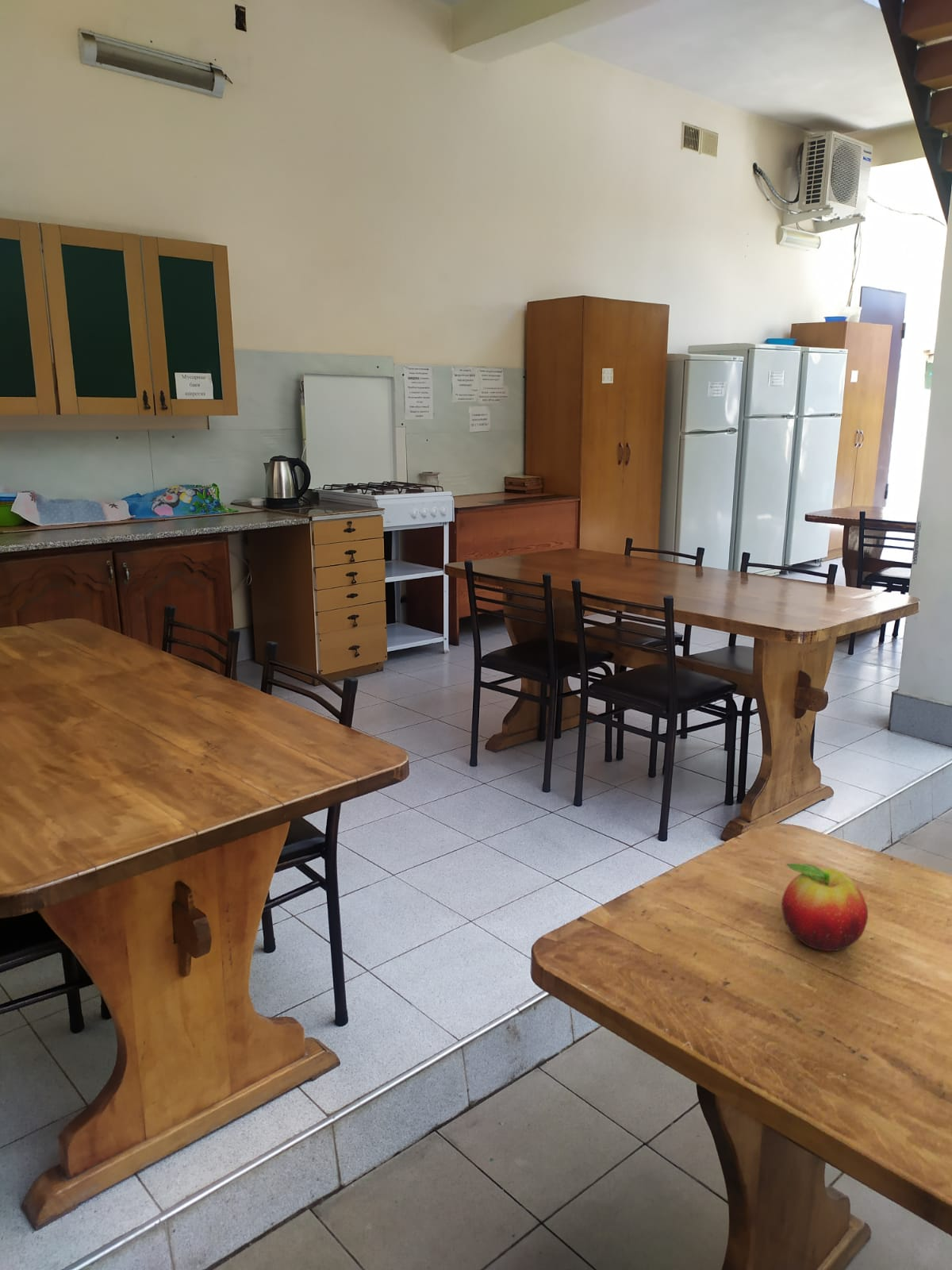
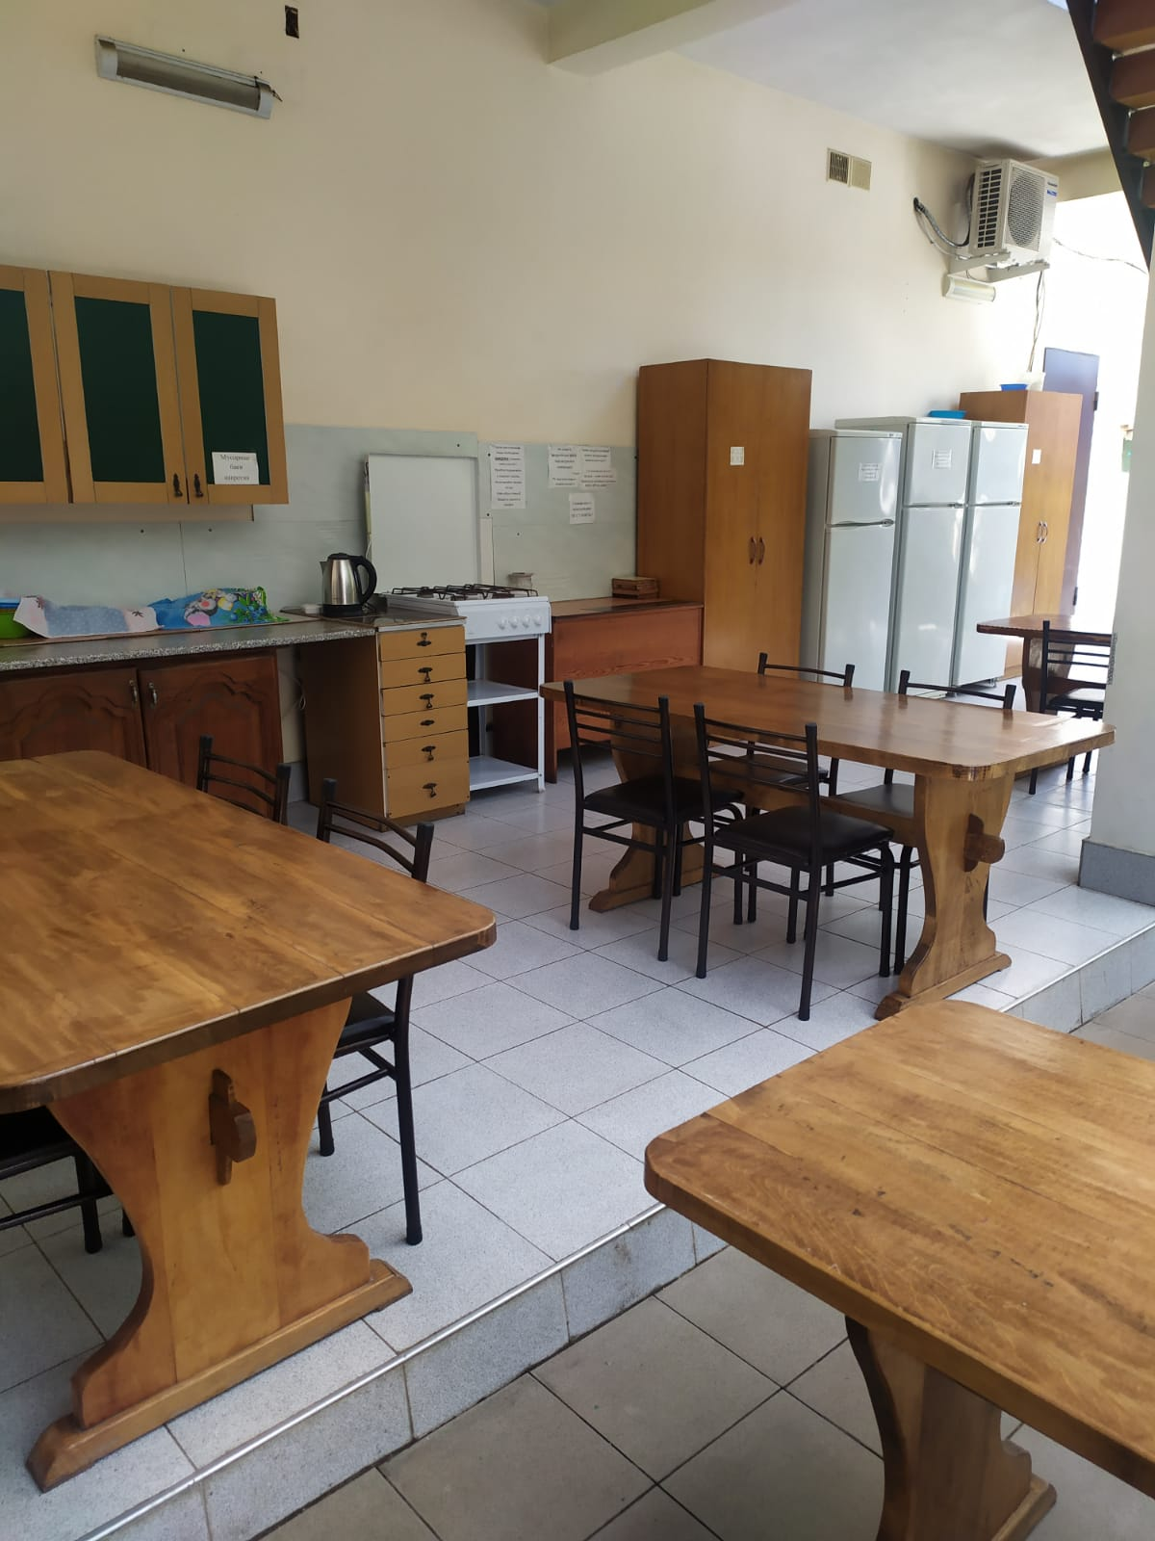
- fruit (823, 905)
